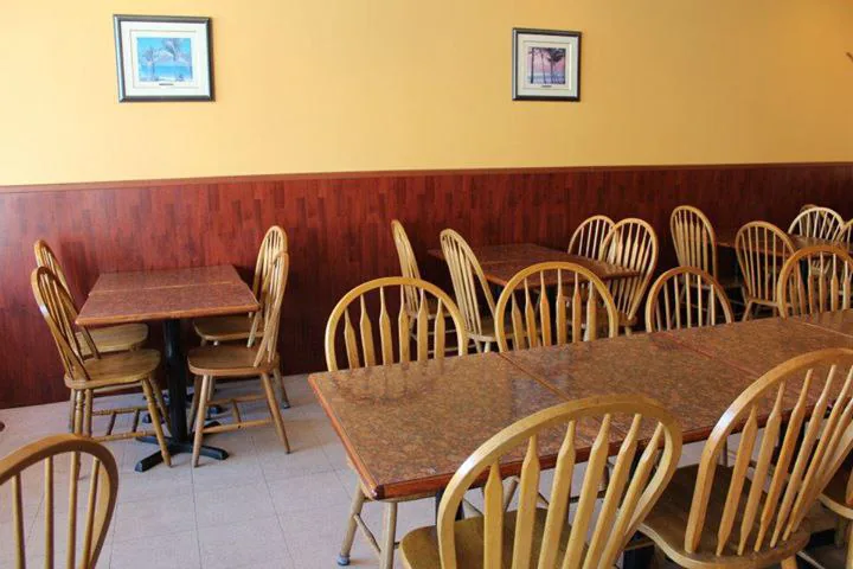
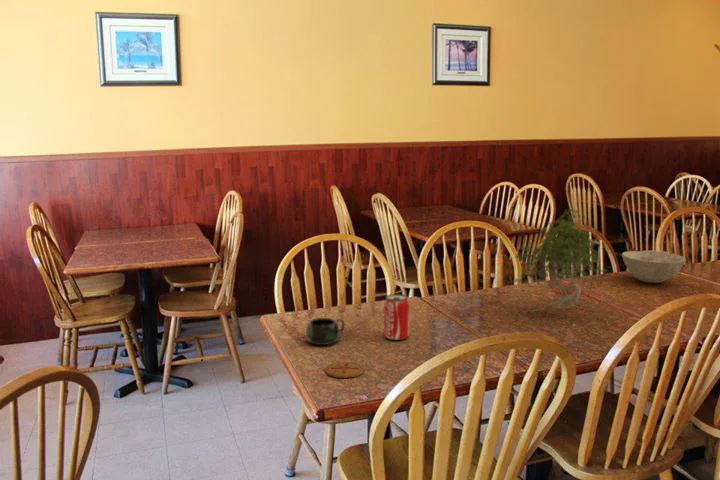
+ mug (326, 330)
+ bowl (652, 268)
+ plant (561, 261)
+ coaster (344, 369)
+ beverage can (396, 316)
